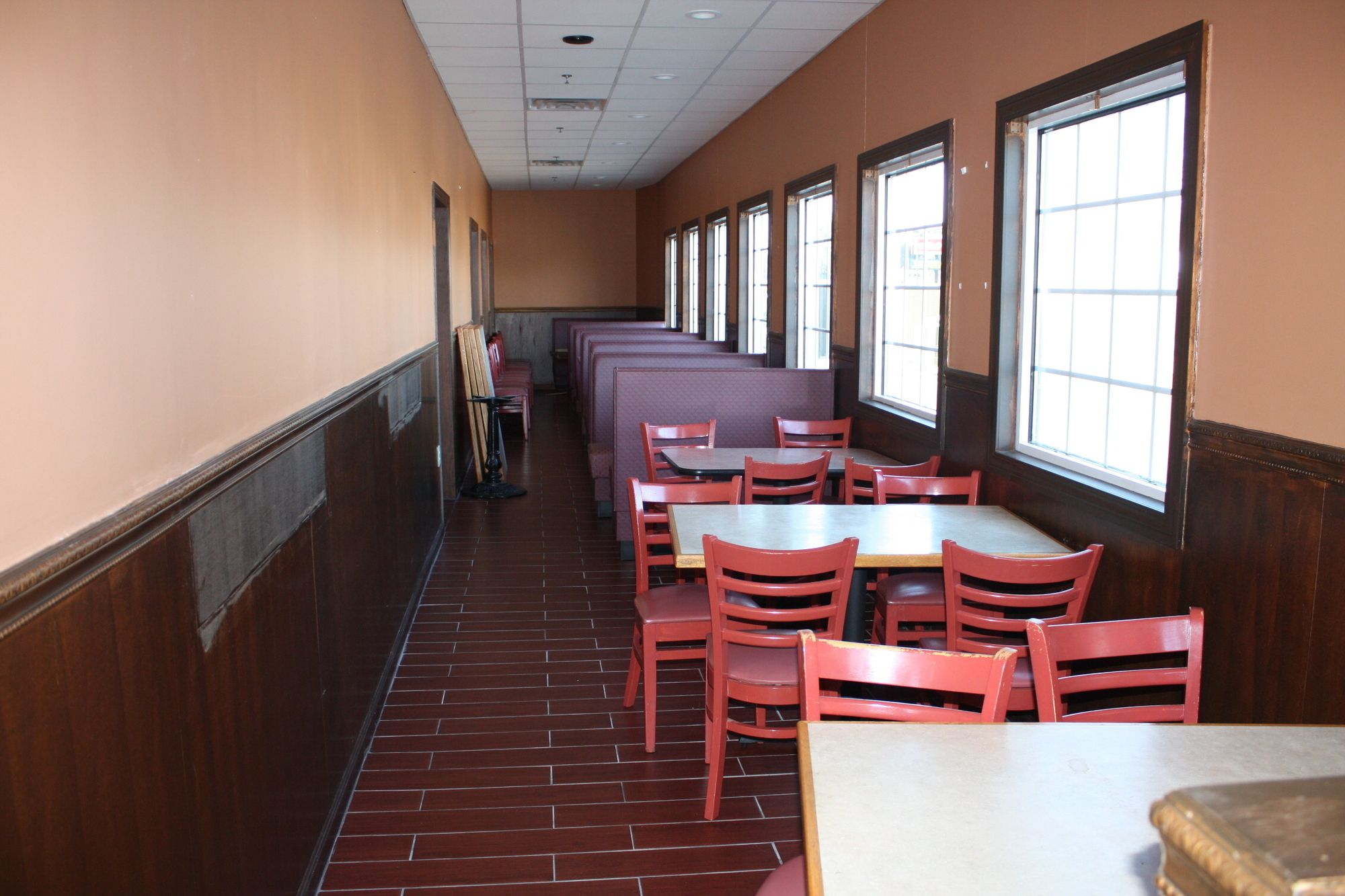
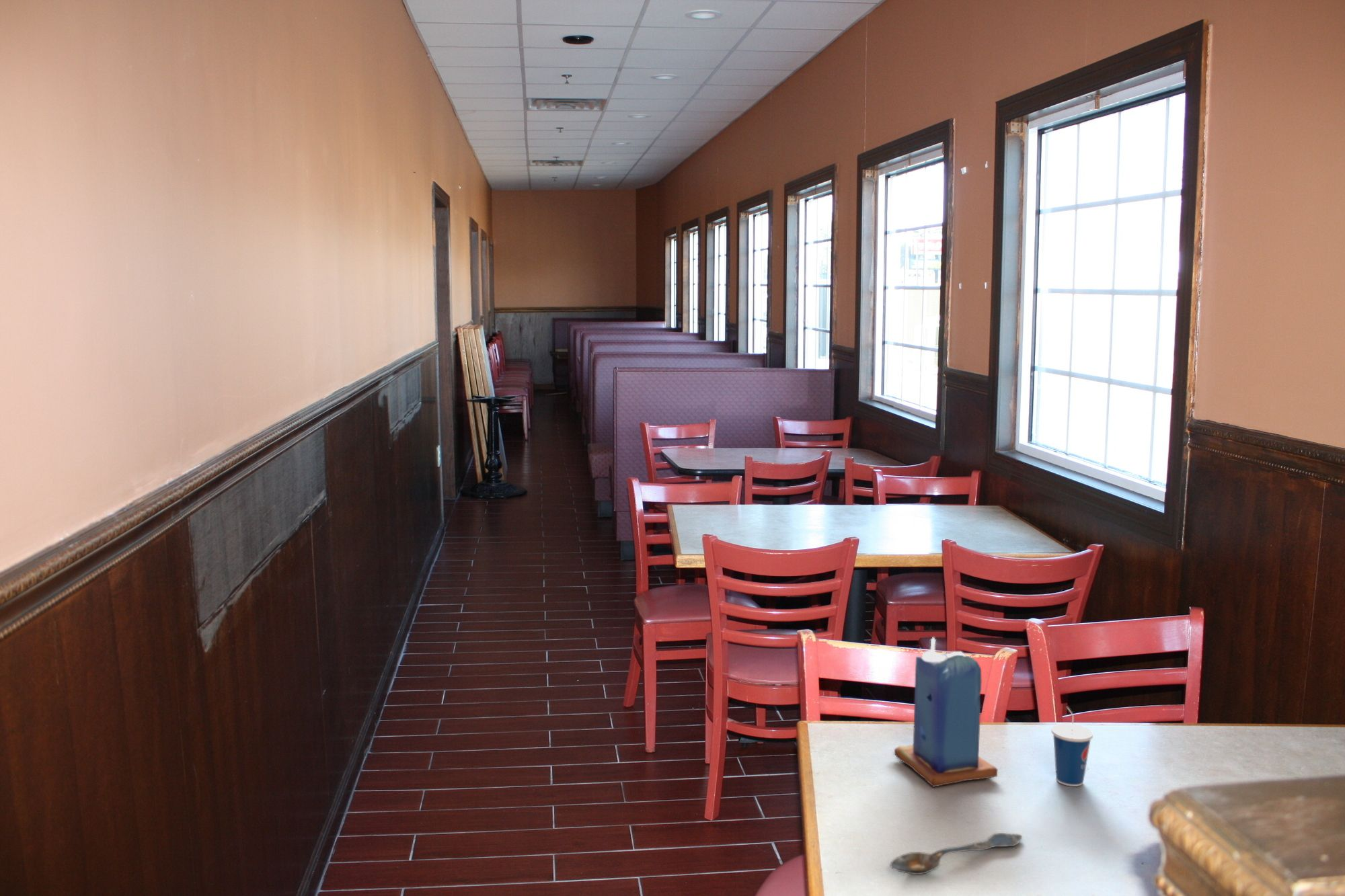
+ candle (946, 705)
+ spoon (958, 850)
+ cup (1071, 741)
